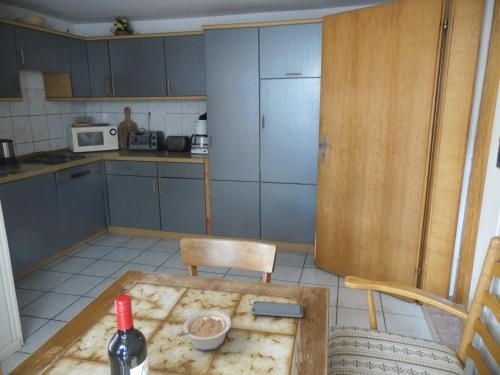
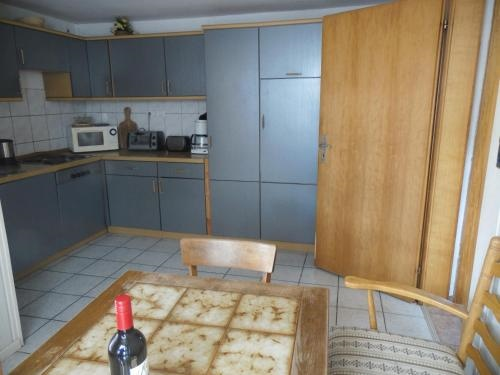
- legume (207, 331)
- smartphone (277, 308)
